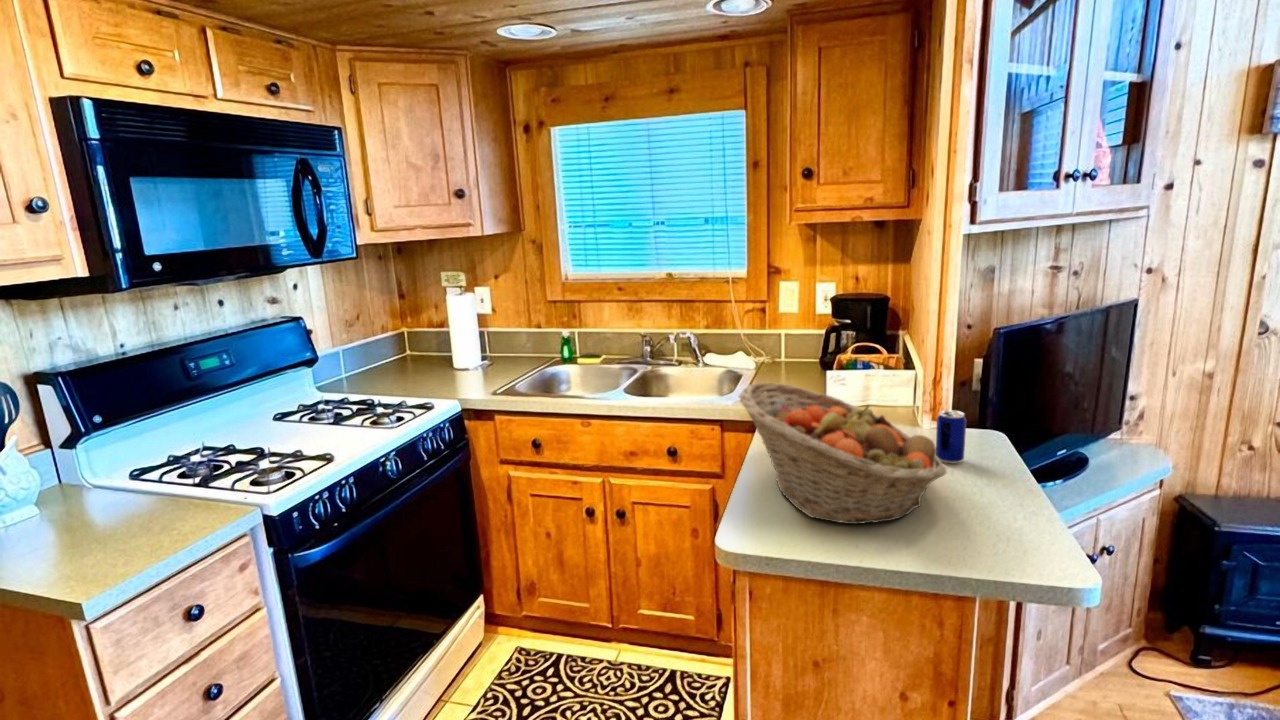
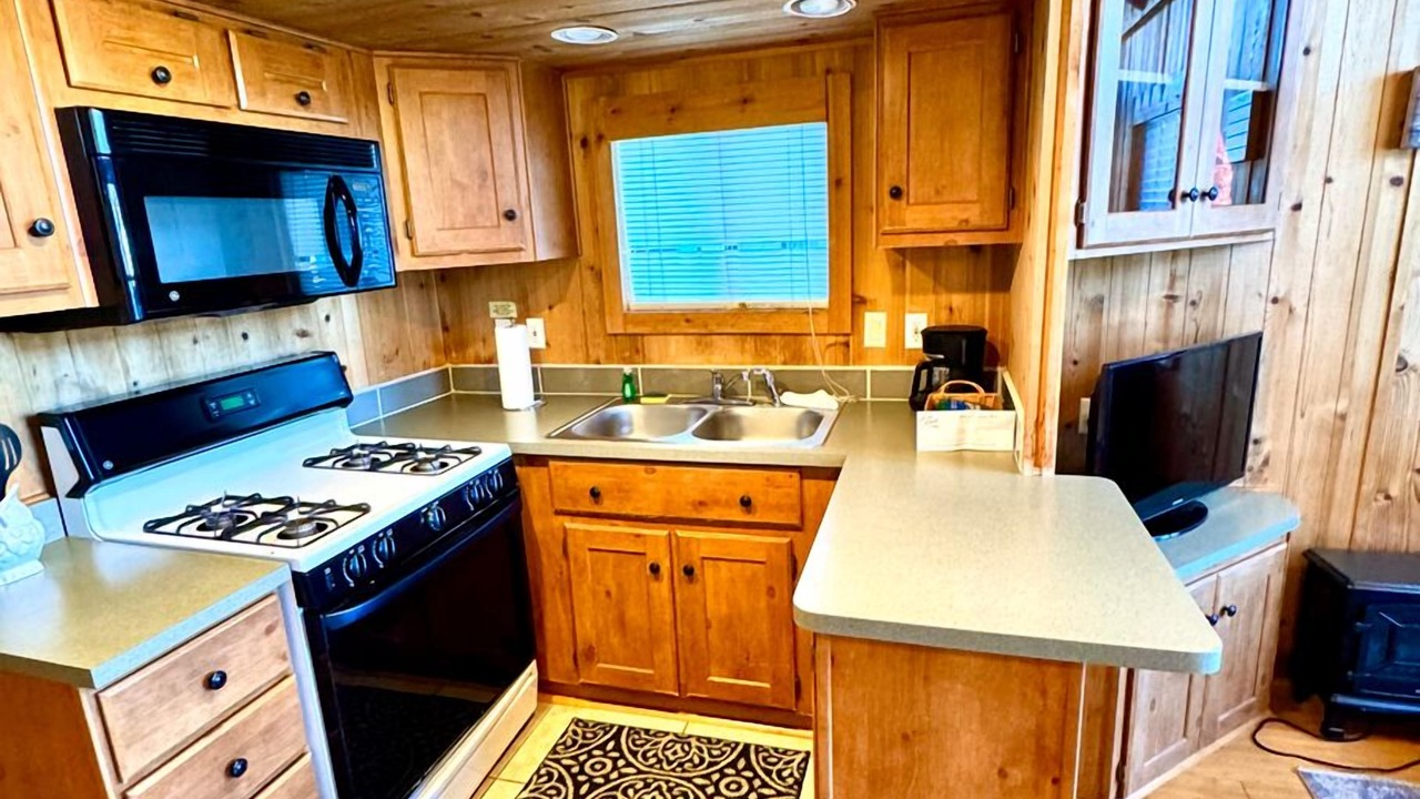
- fruit basket (836, 442)
- beer can (950, 435)
